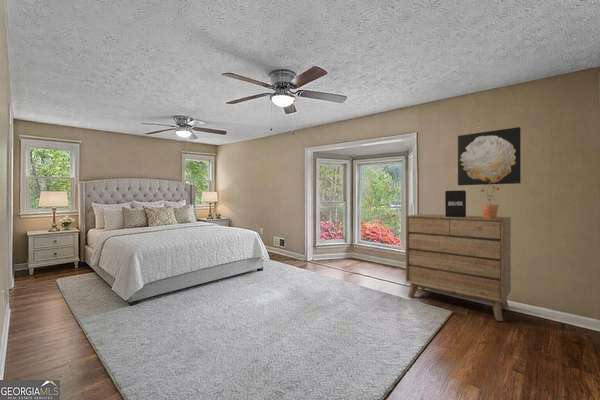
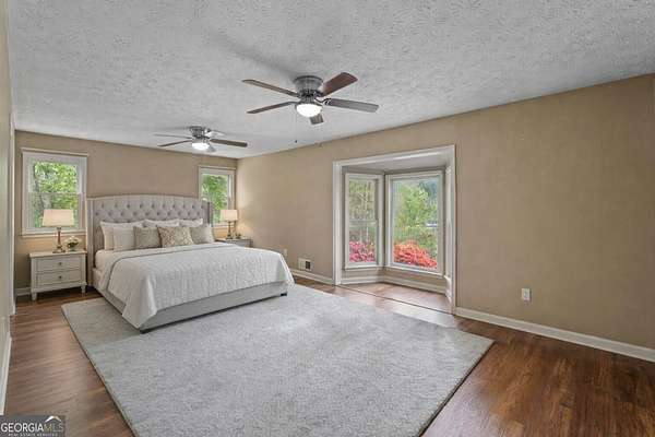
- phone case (455, 203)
- potted plant (490, 196)
- wall art (487, 158)
- dresser (455, 259)
